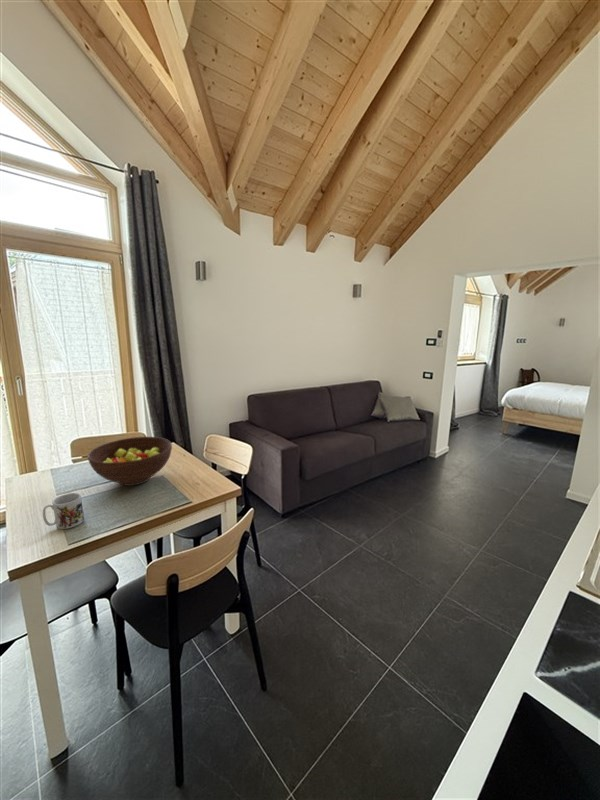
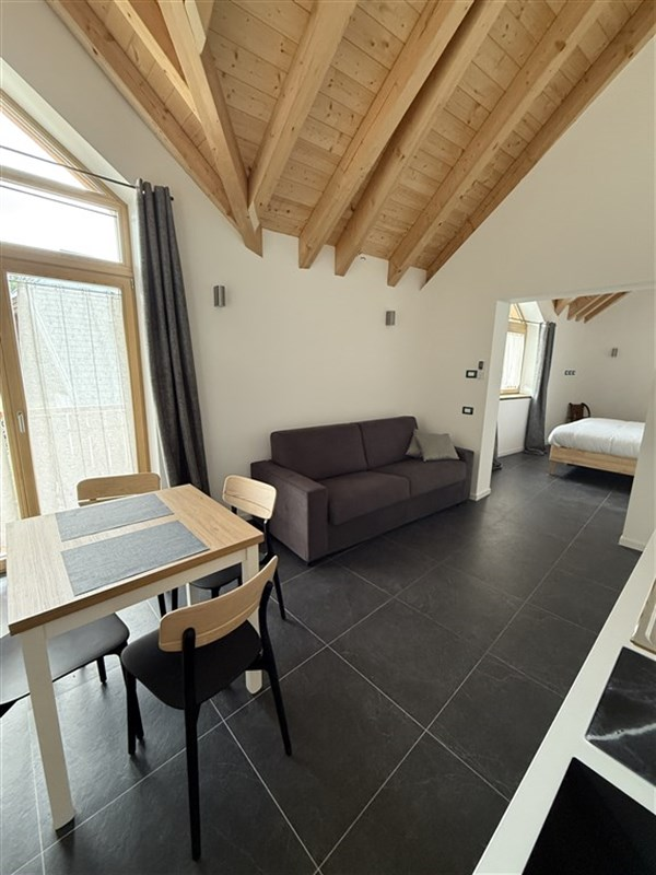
- fruit bowl (133, 464)
- mug (63, 512)
